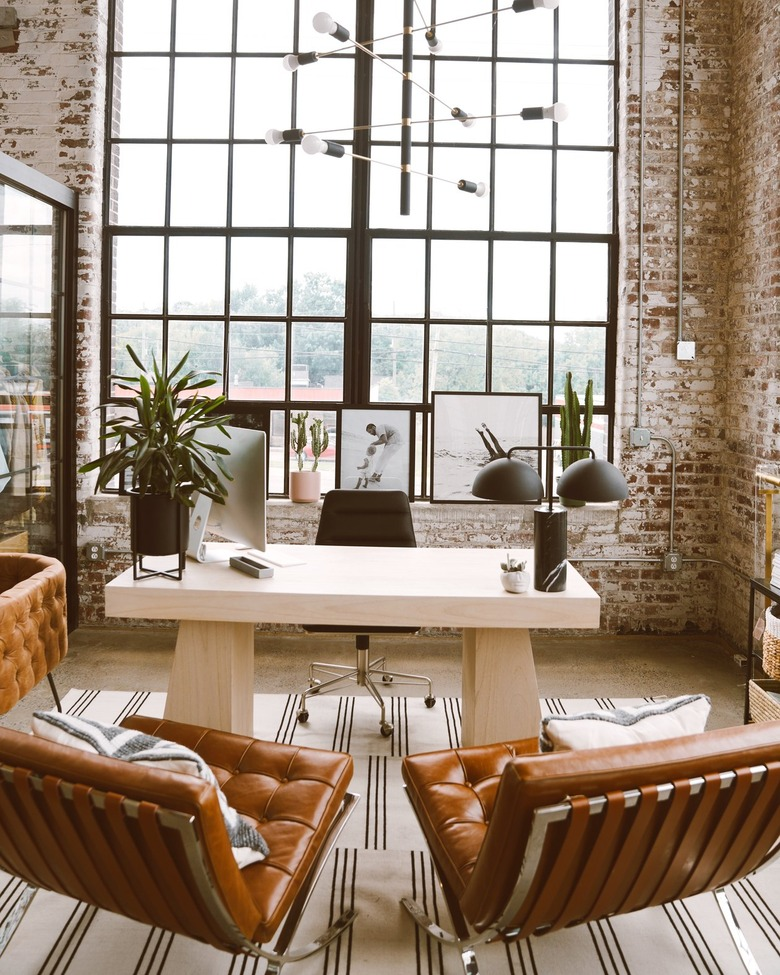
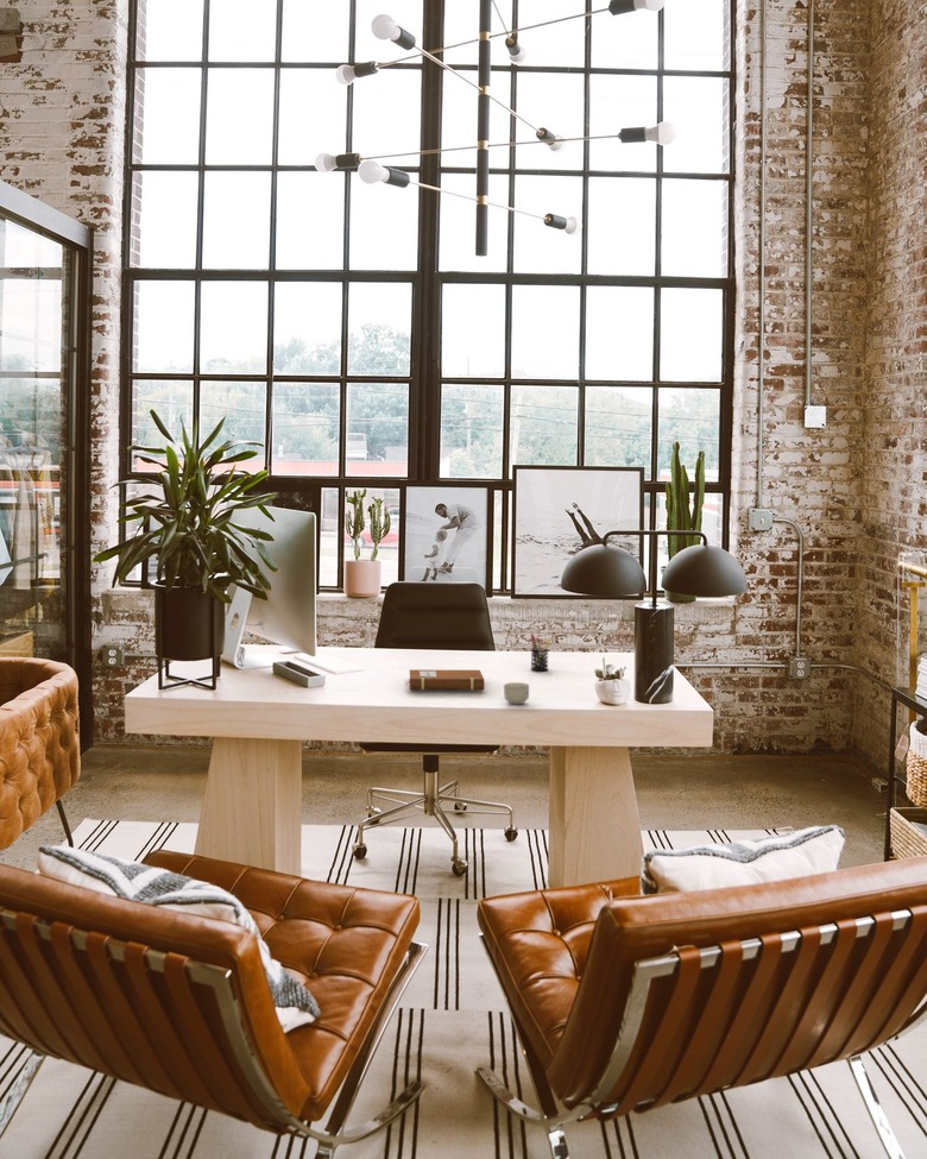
+ cup (515, 692)
+ pen holder (537, 651)
+ notebook (443, 679)
